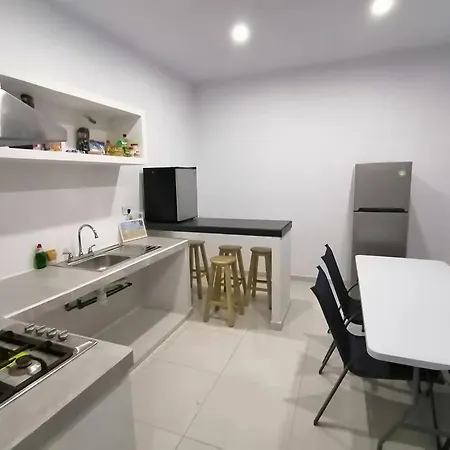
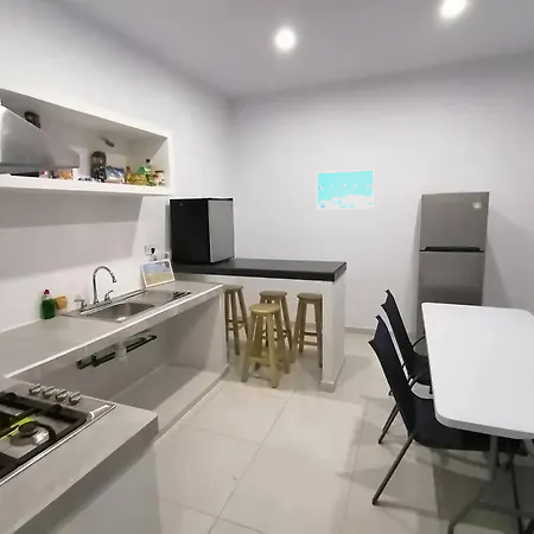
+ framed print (344, 190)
